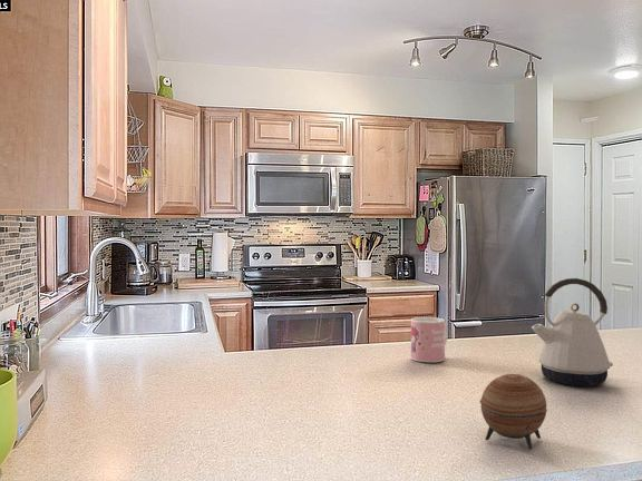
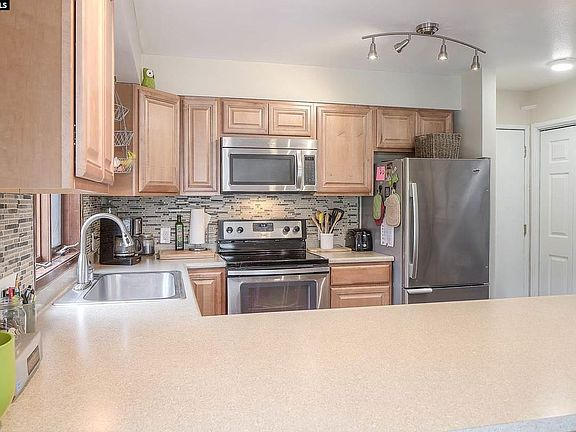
- kettle (571, 328)
- mug (430, 337)
- speaker (512, 408)
